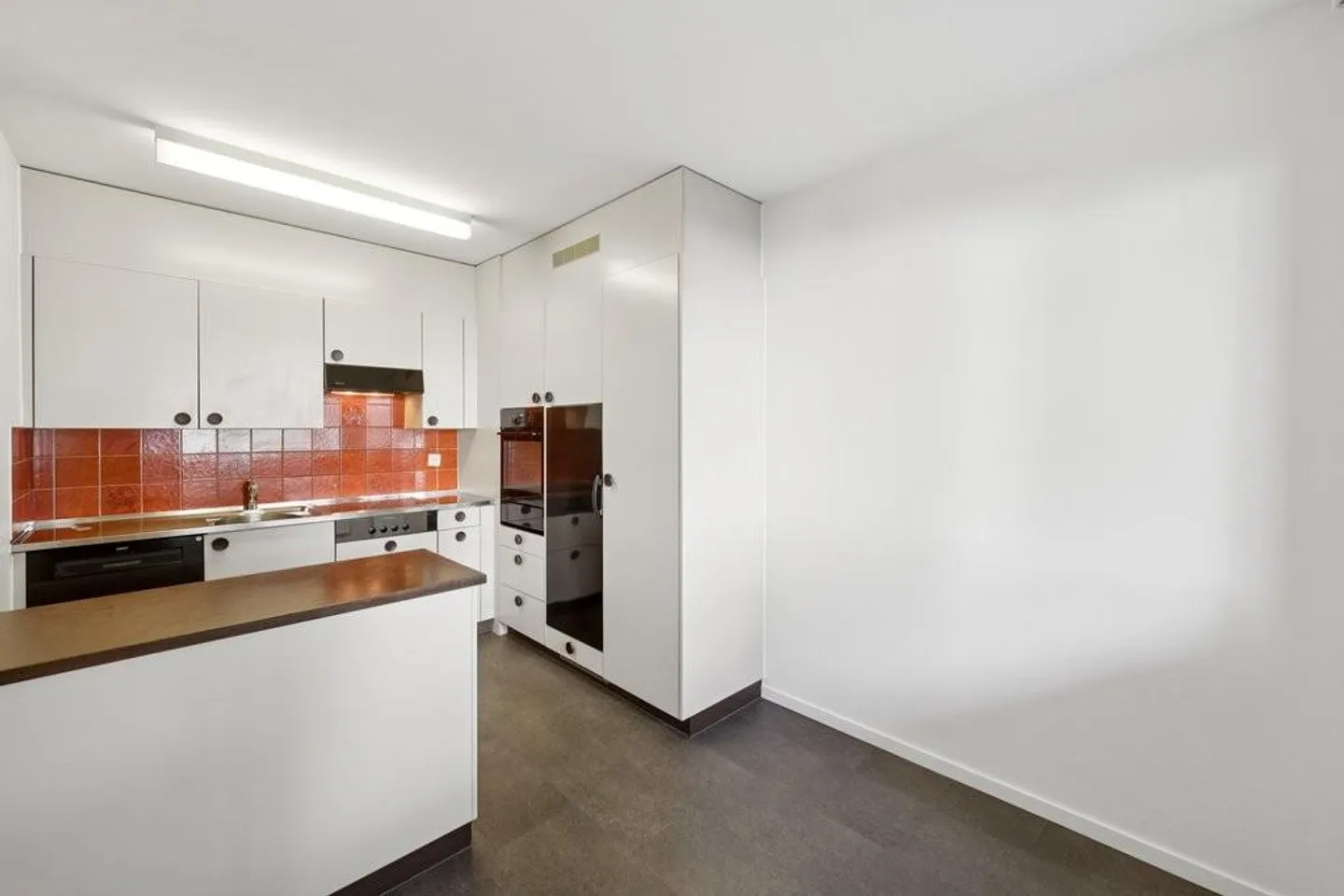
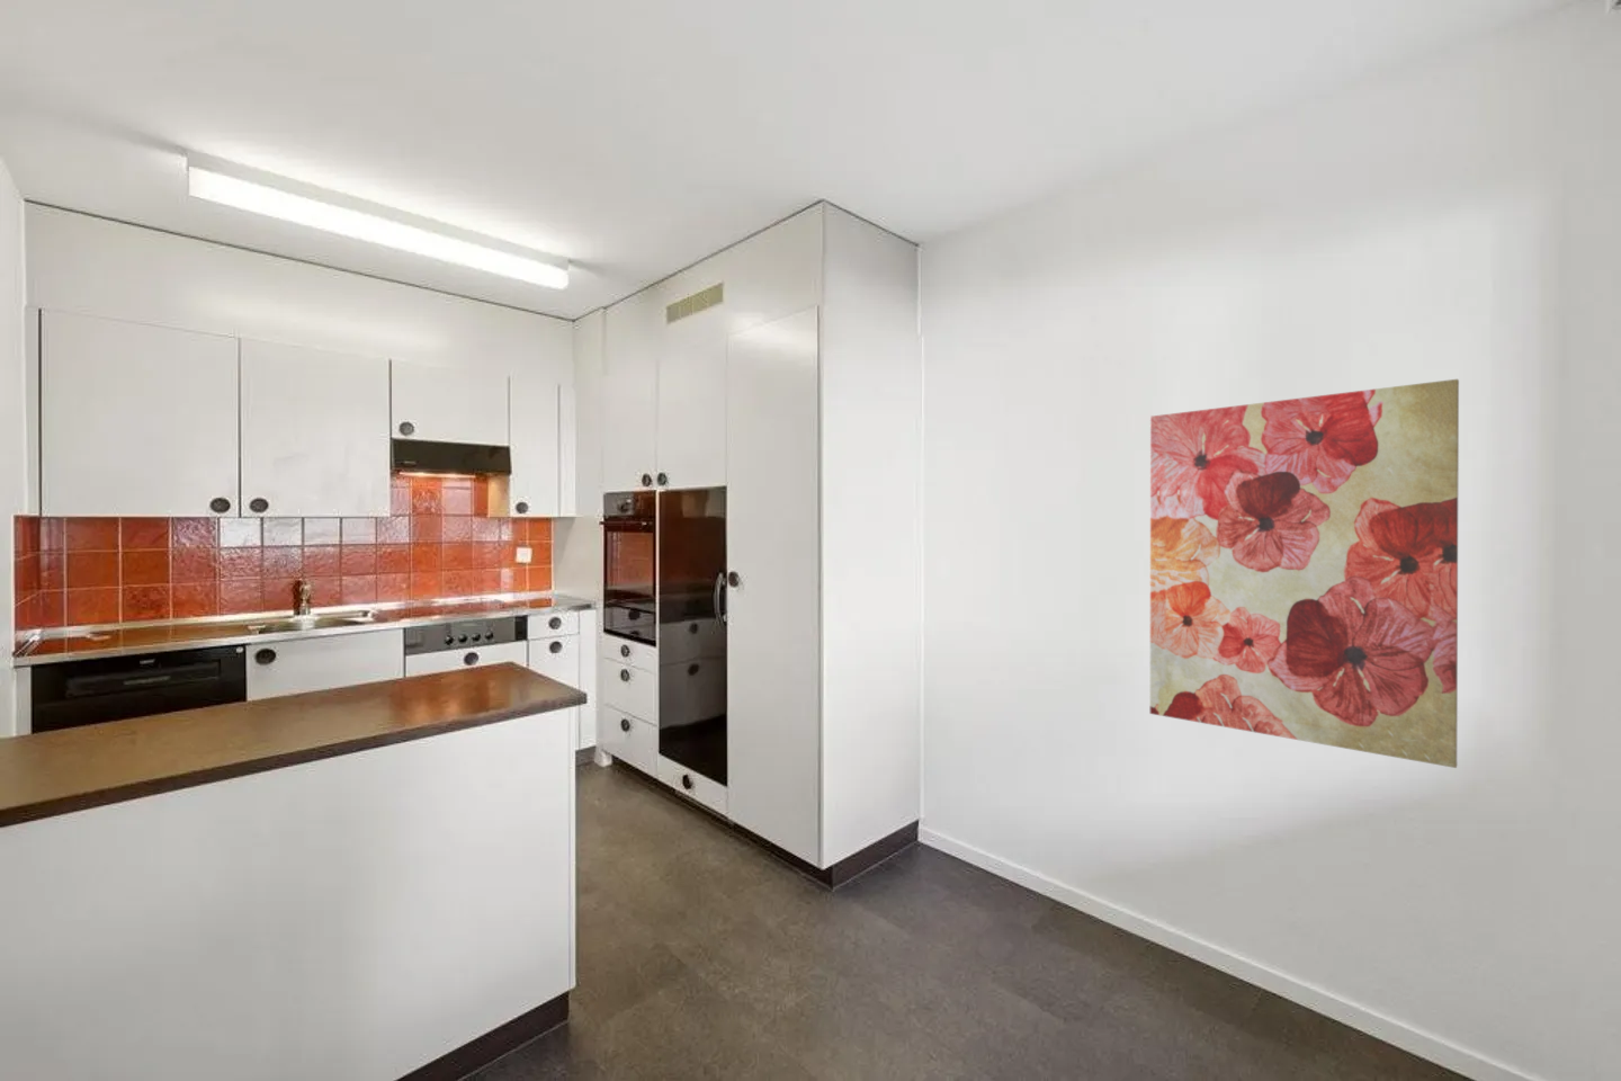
+ wall art (1283, 568)
